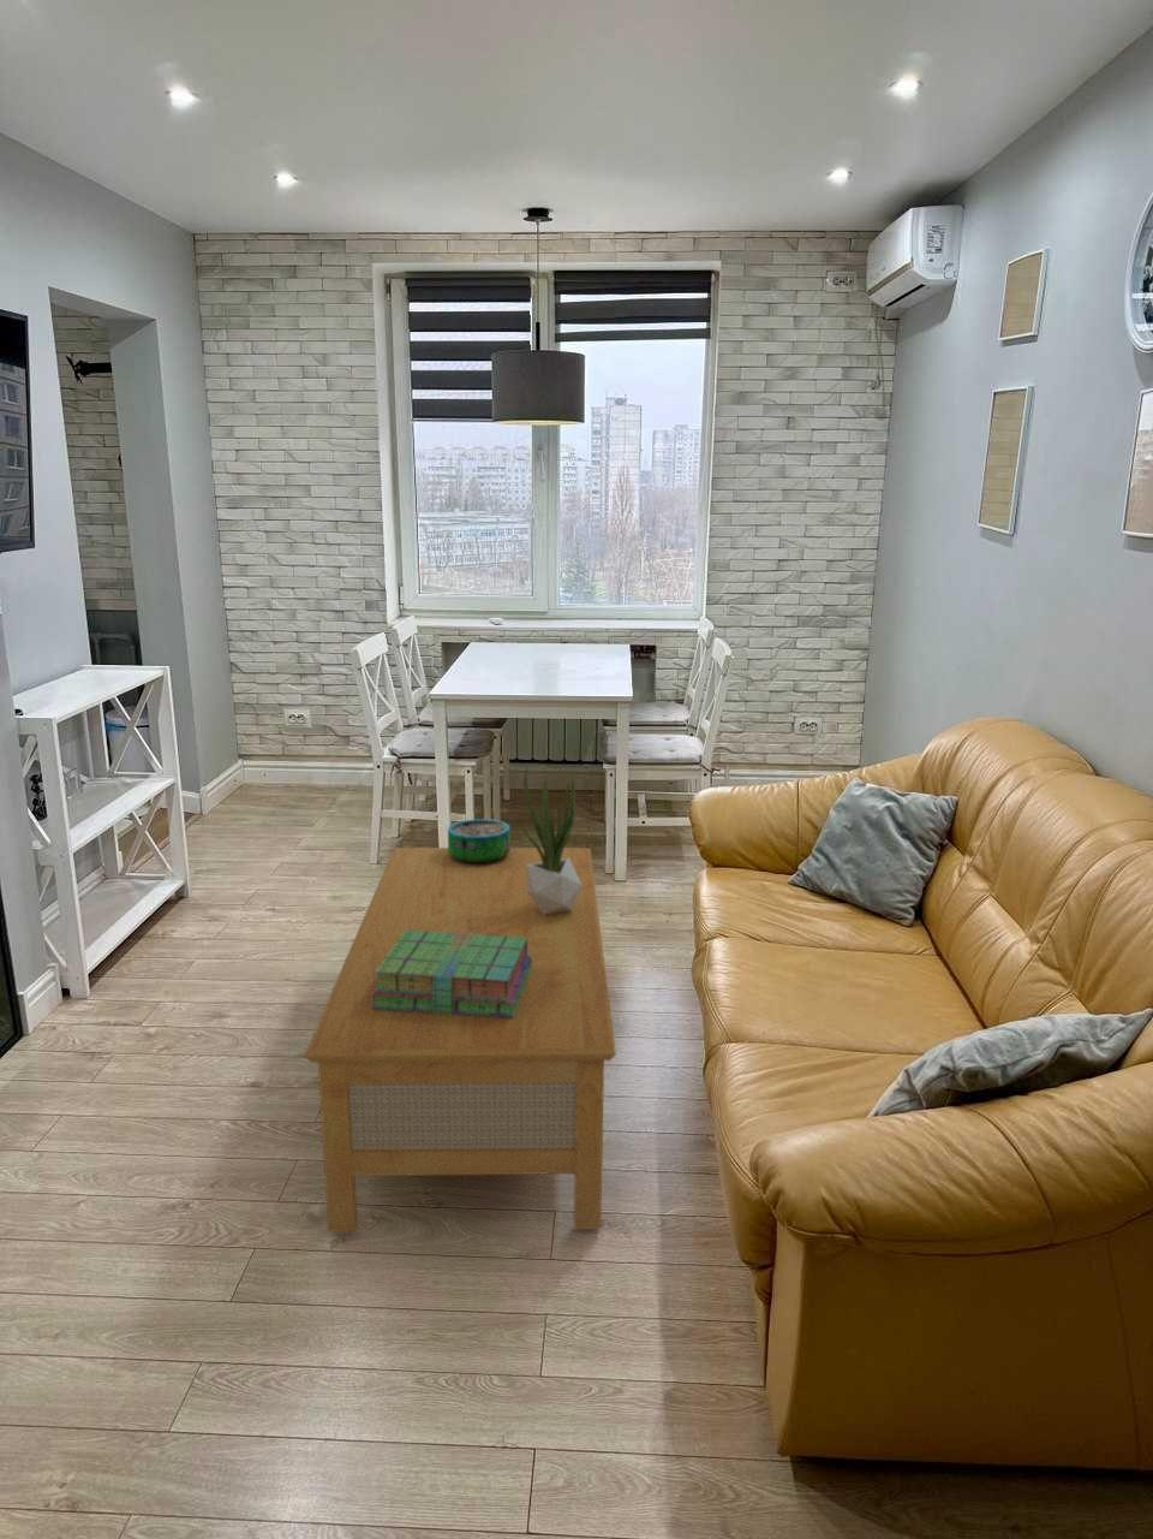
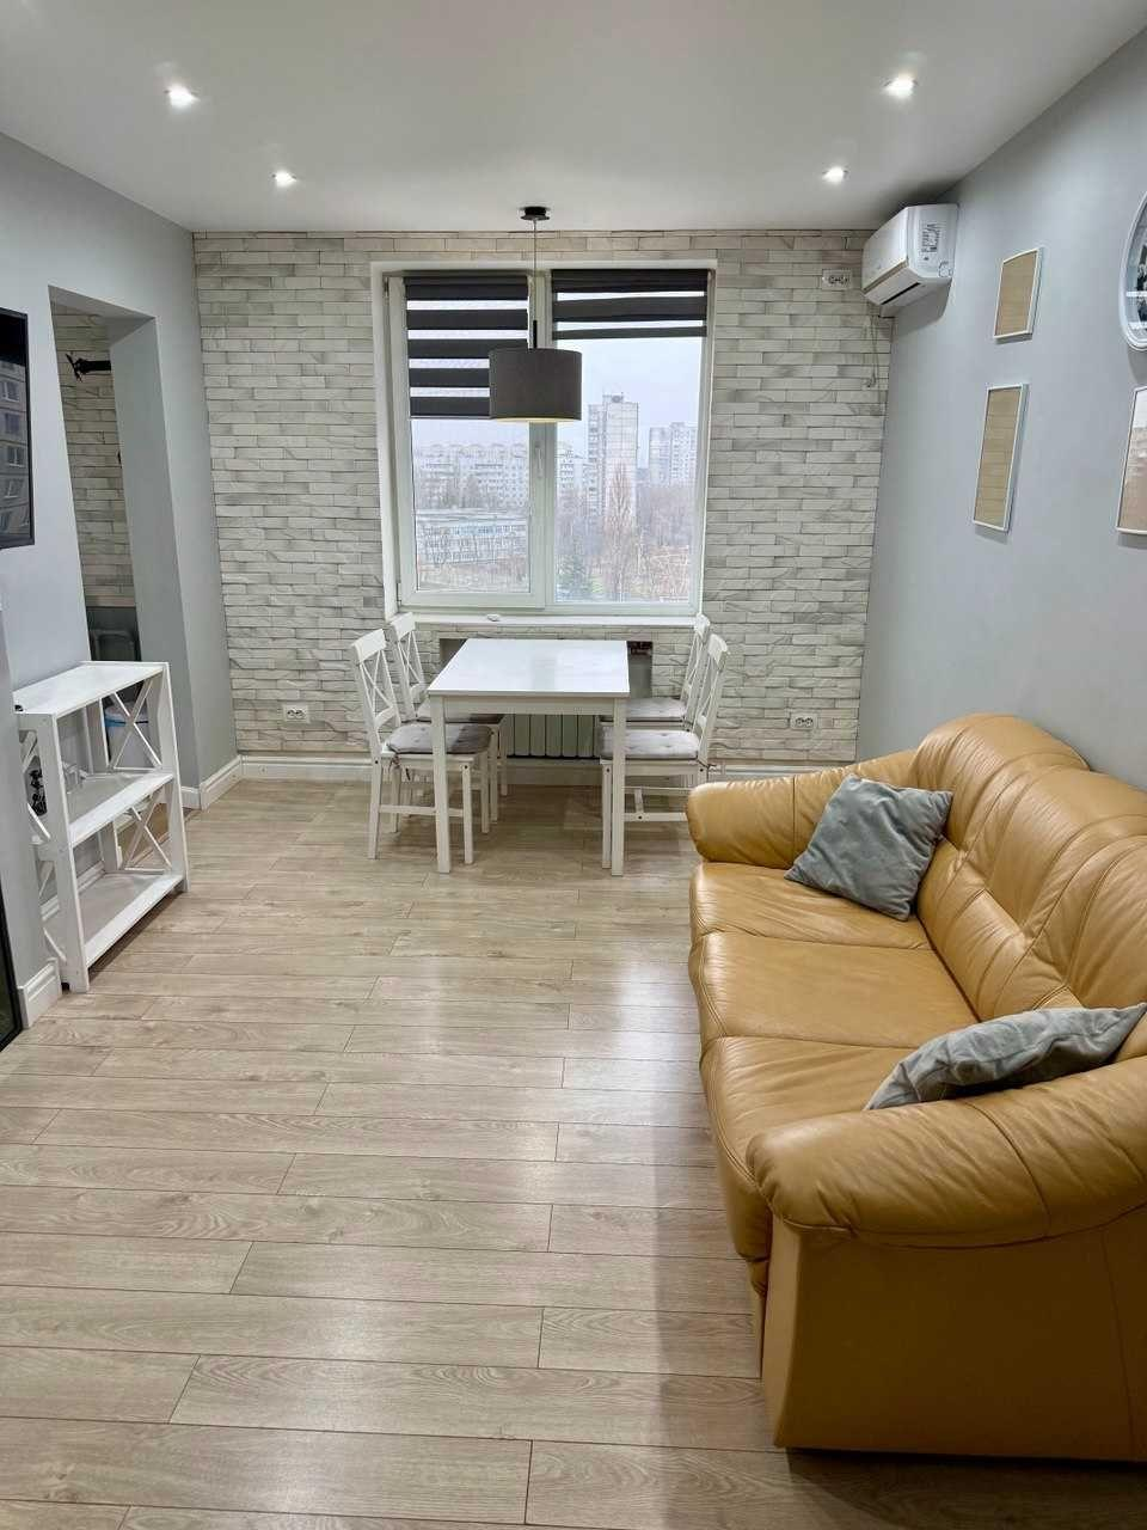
- stack of books (454, 969)
- decorative bowl (478, 841)
- potted plant (550, 842)
- coffee table (481, 1015)
